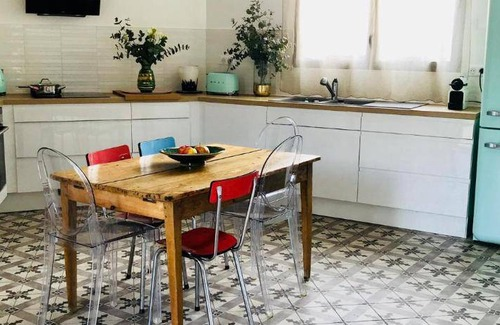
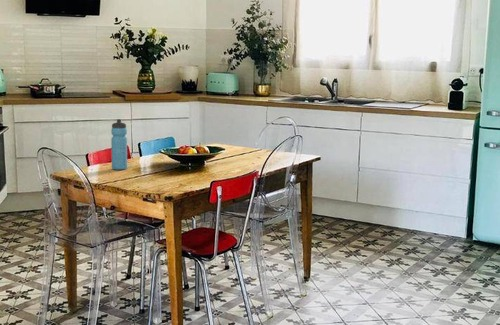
+ water bottle (119, 144)
